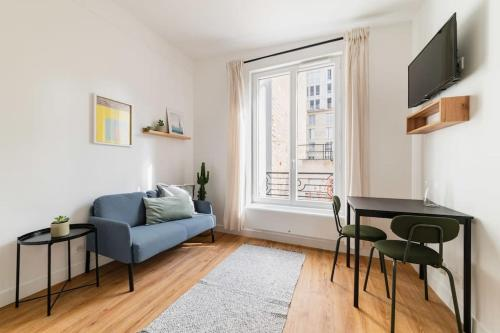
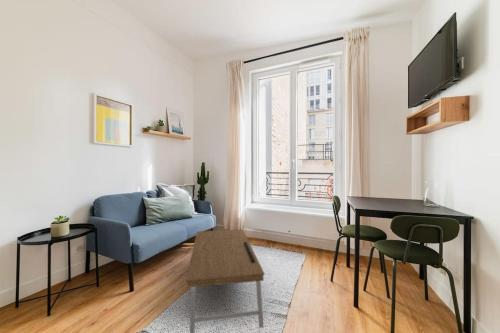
+ coffee table (222, 263)
